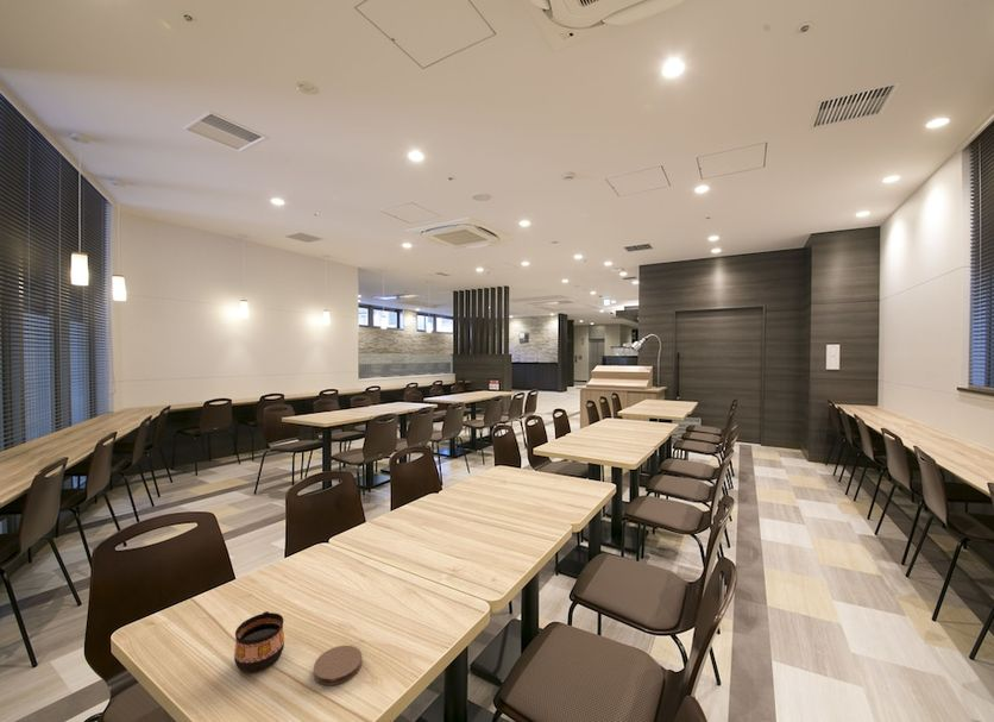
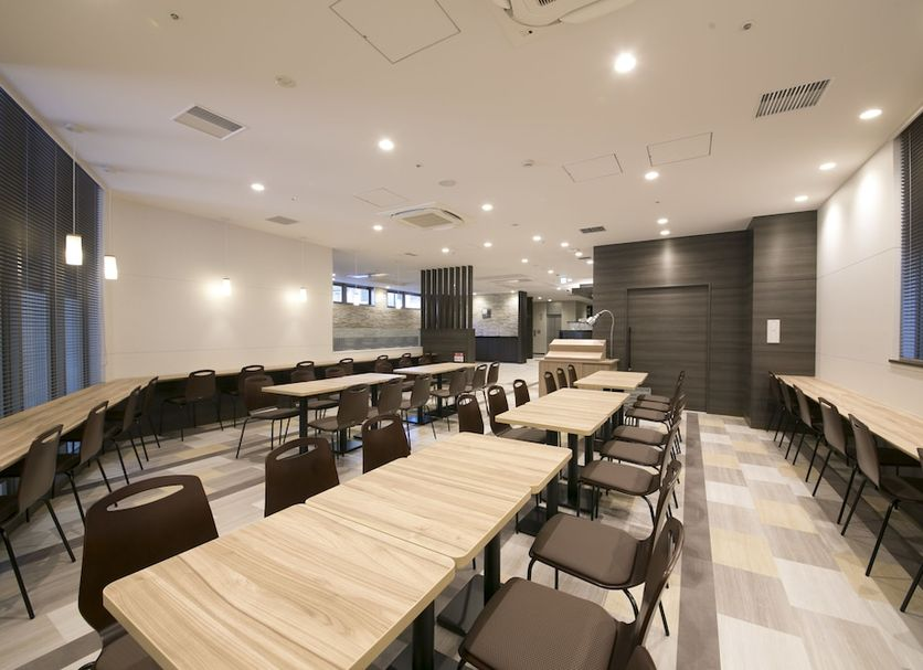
- coaster (338, 664)
- cup (262, 640)
